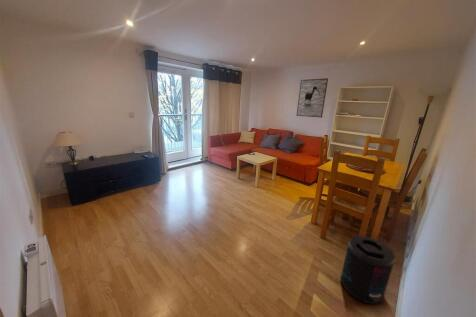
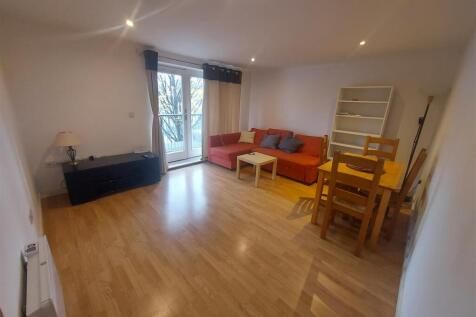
- supplement container (366, 267)
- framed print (311, 98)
